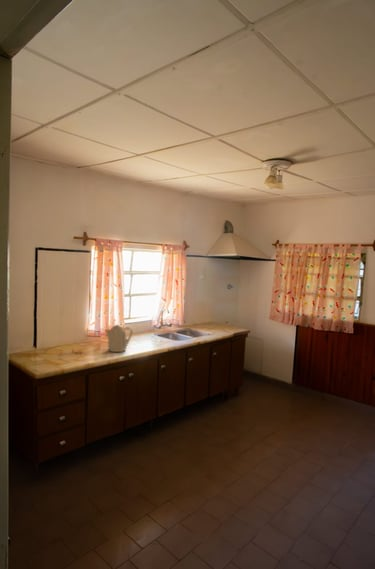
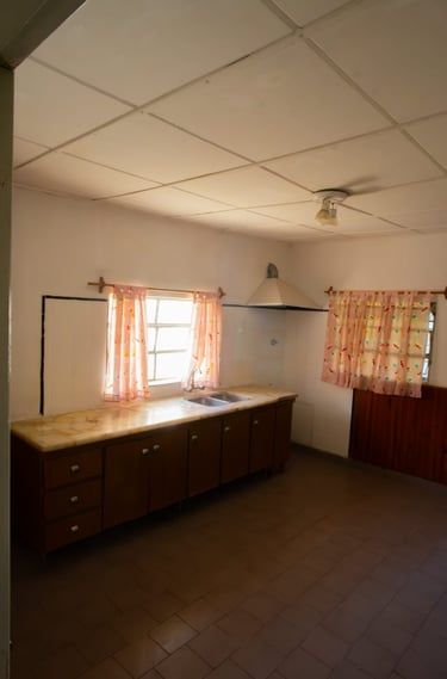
- kettle (118, 337)
